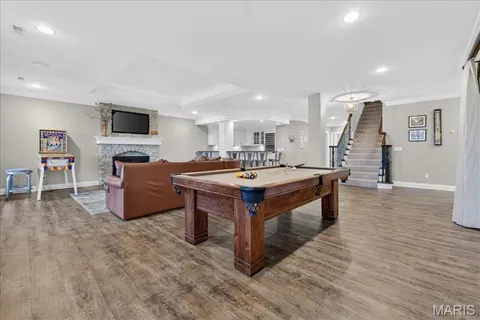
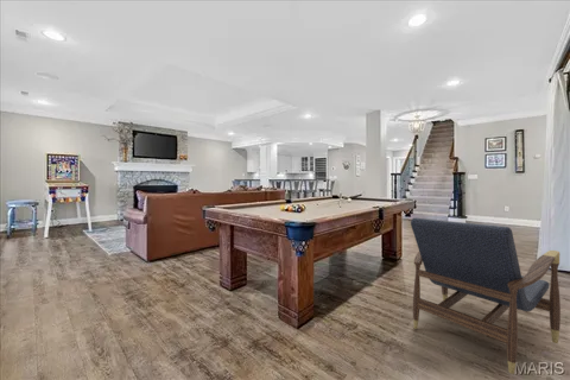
+ lounge chair (477, 274)
